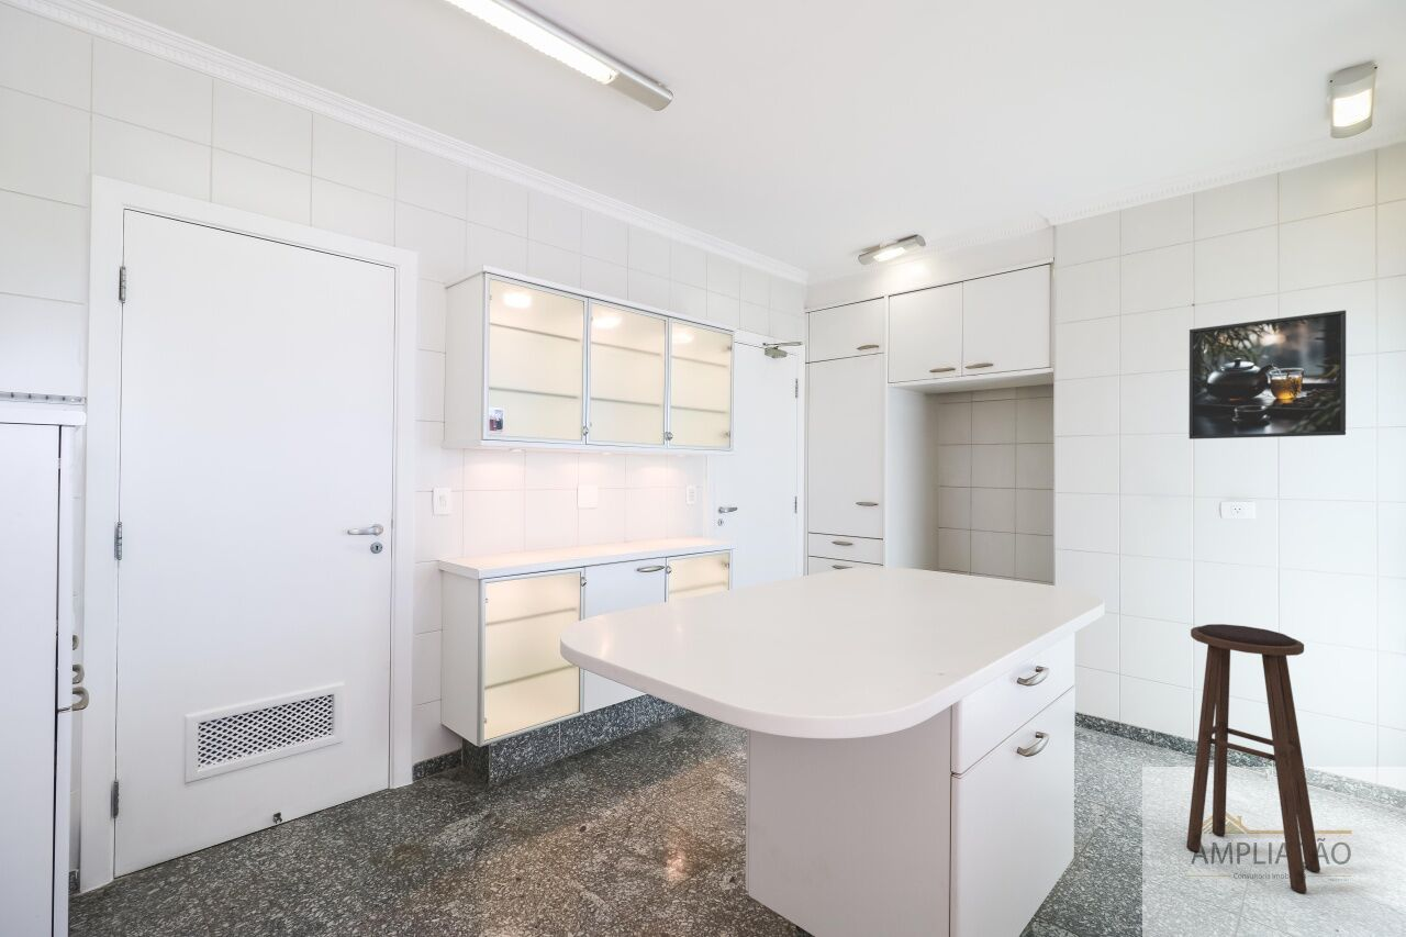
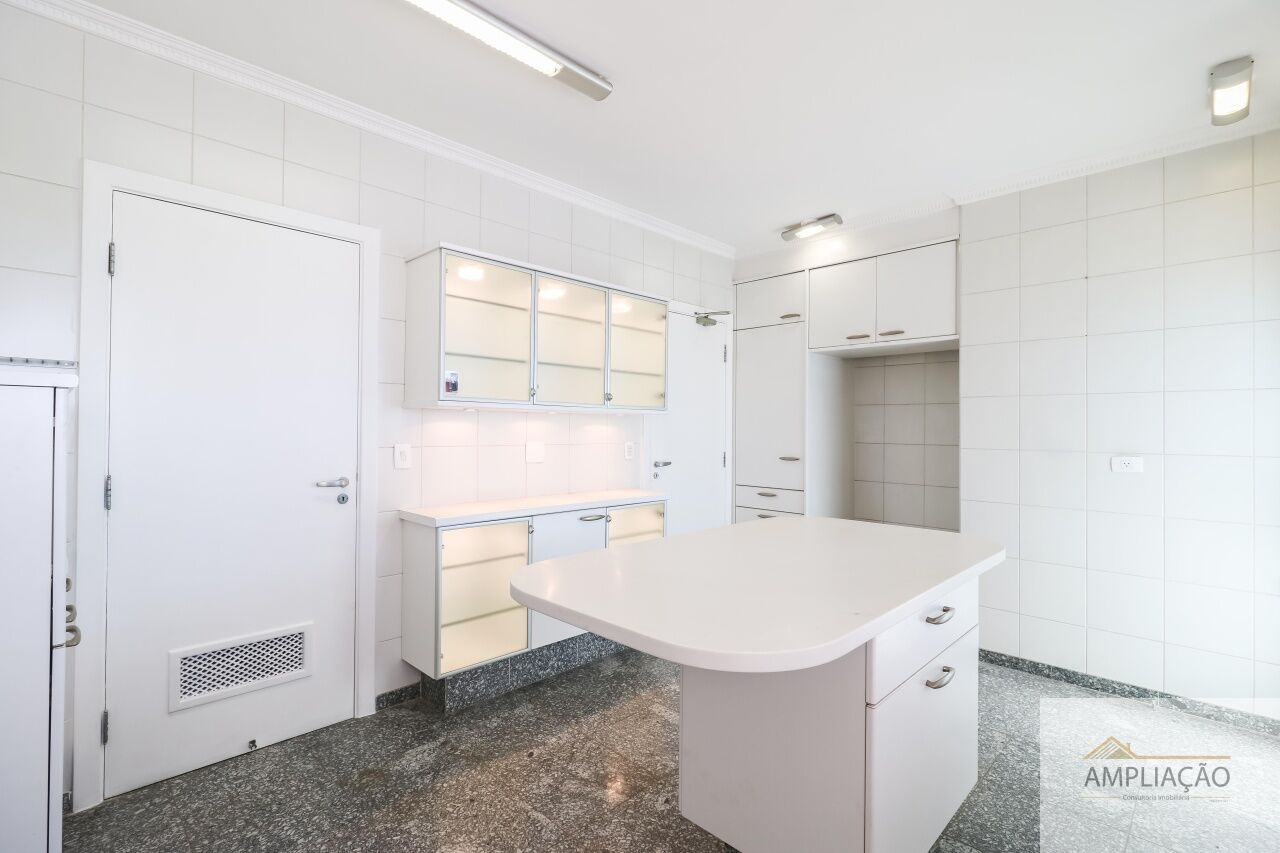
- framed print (1262, 378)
- stool (1249, 748)
